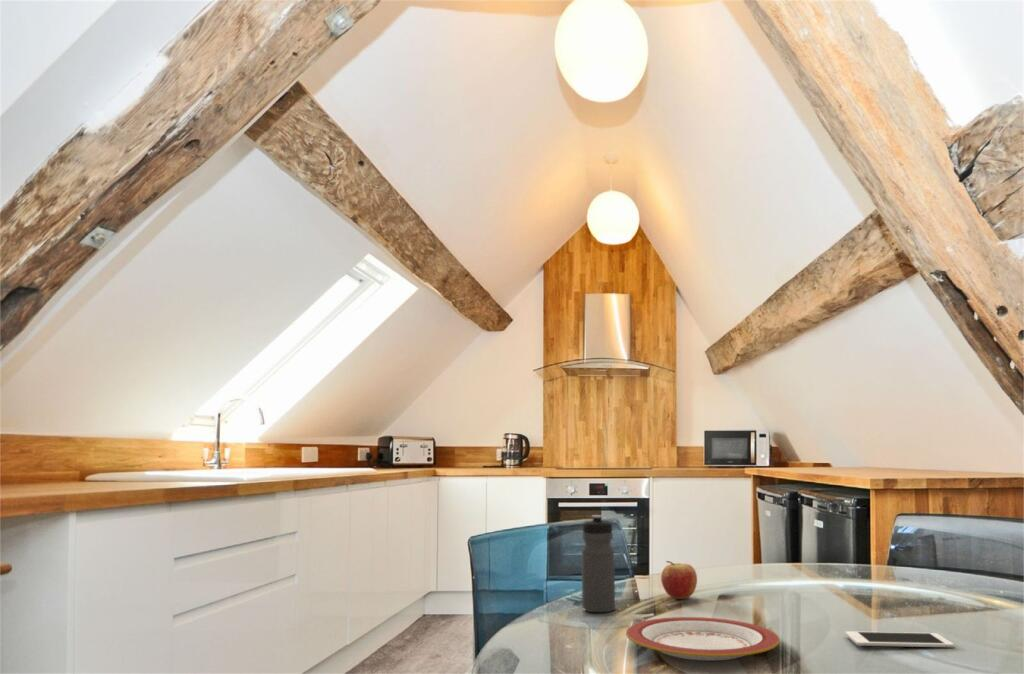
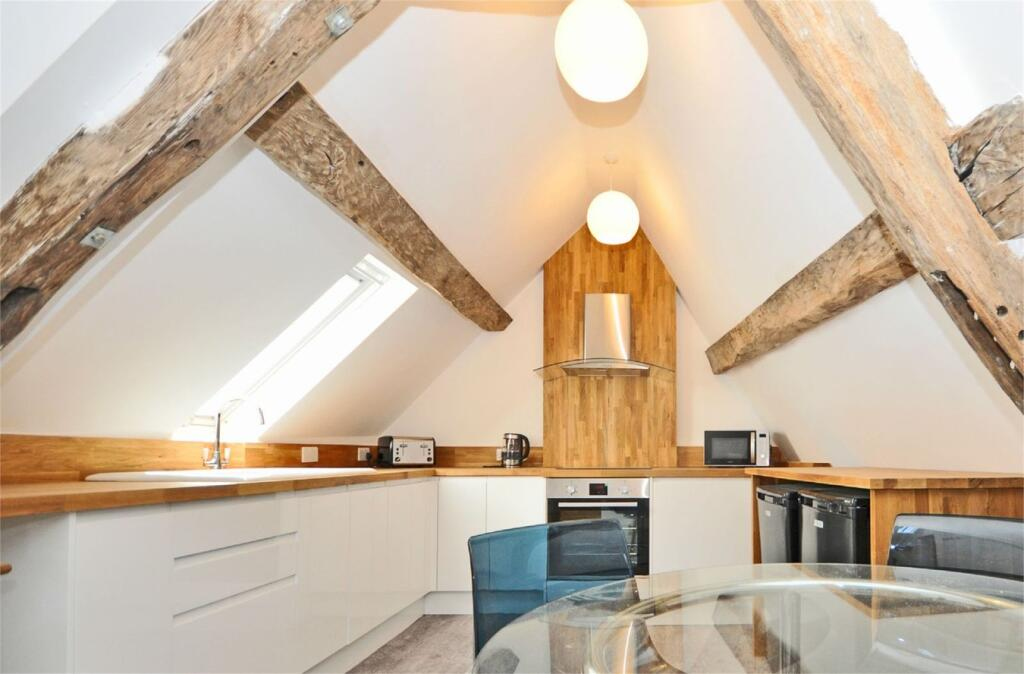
- cell phone (898, 639)
- fruit (679, 579)
- plate (701, 640)
- water bottle (597, 561)
